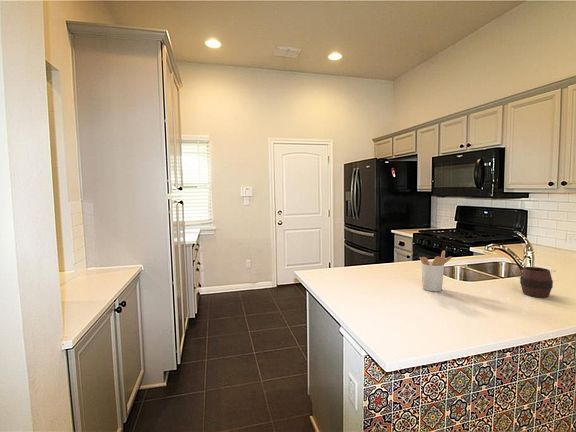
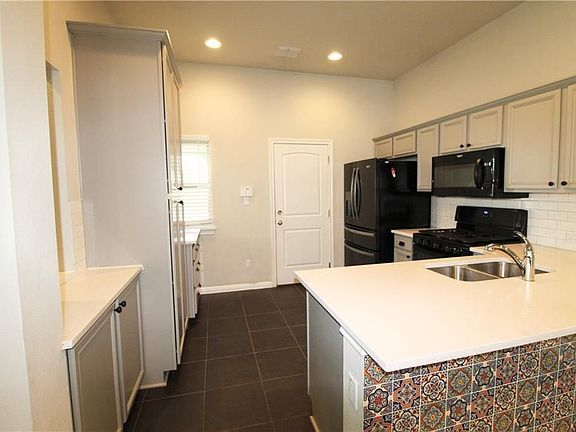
- utensil holder (435, 271)
- cup (536, 281)
